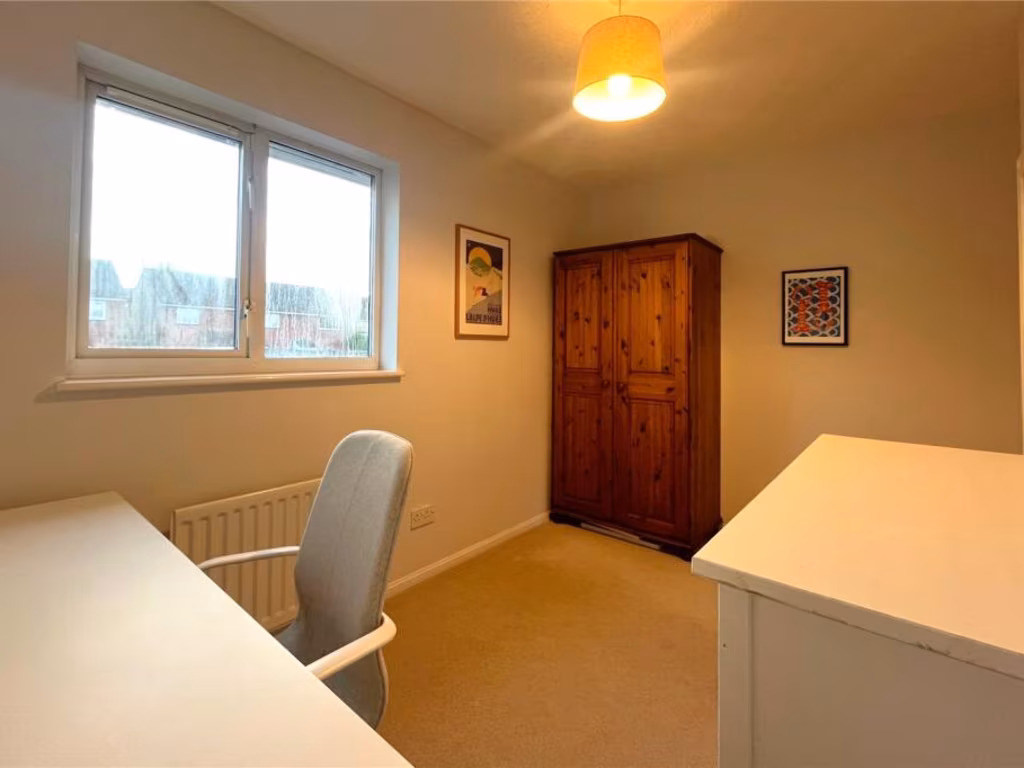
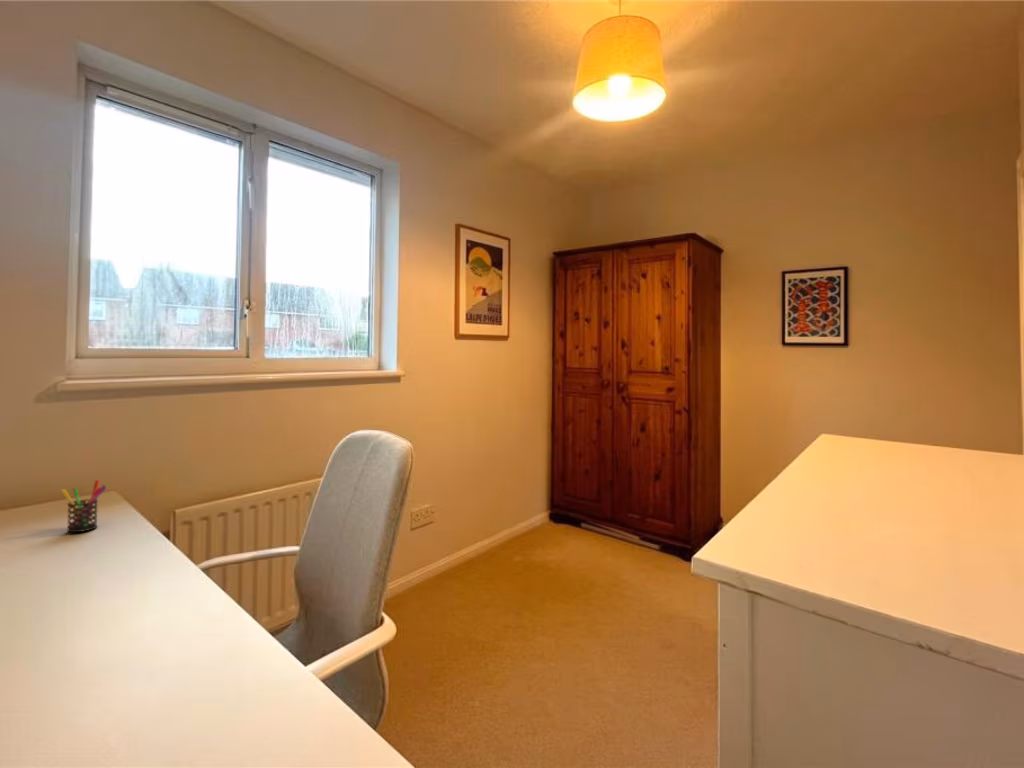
+ pen holder (82, 504)
